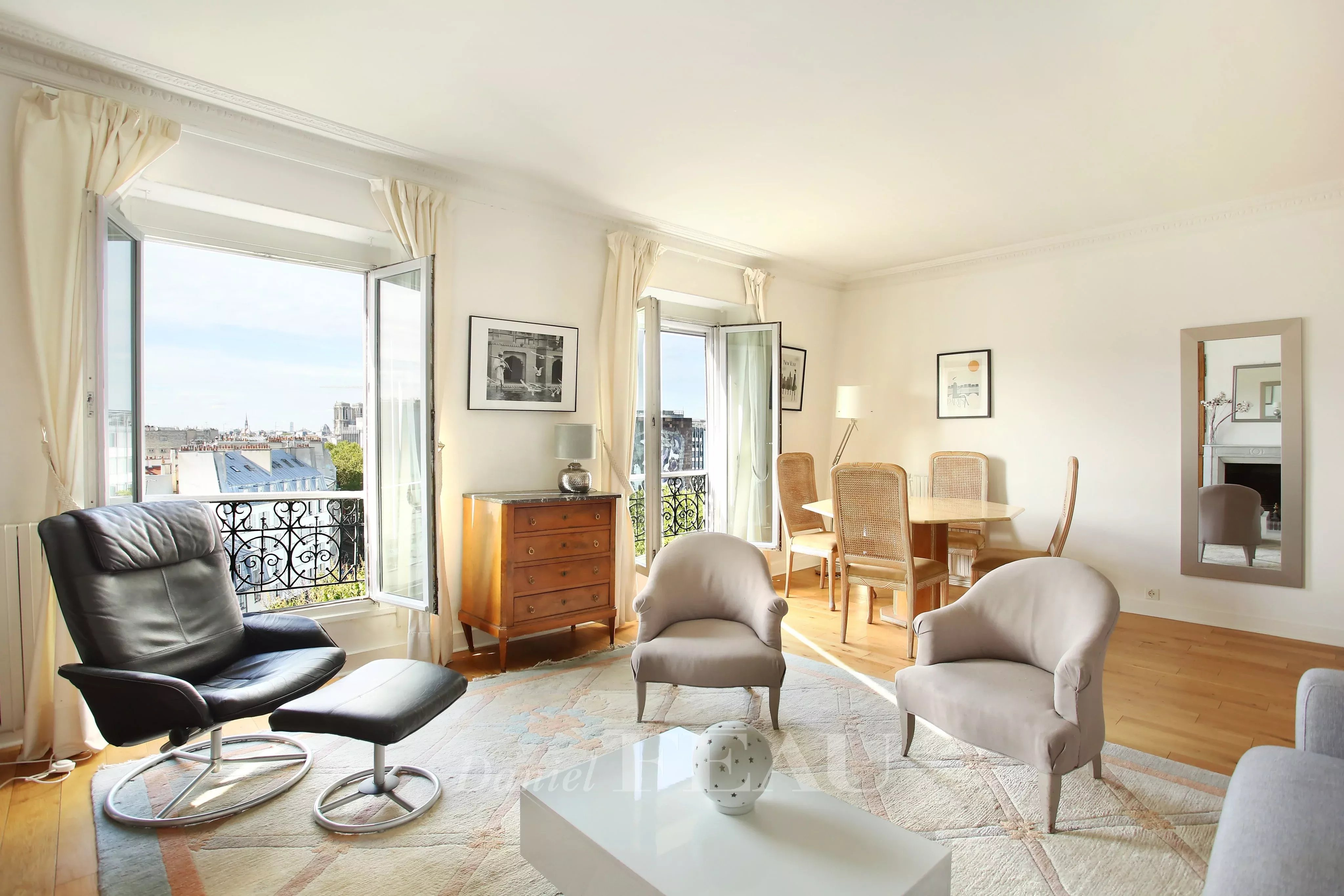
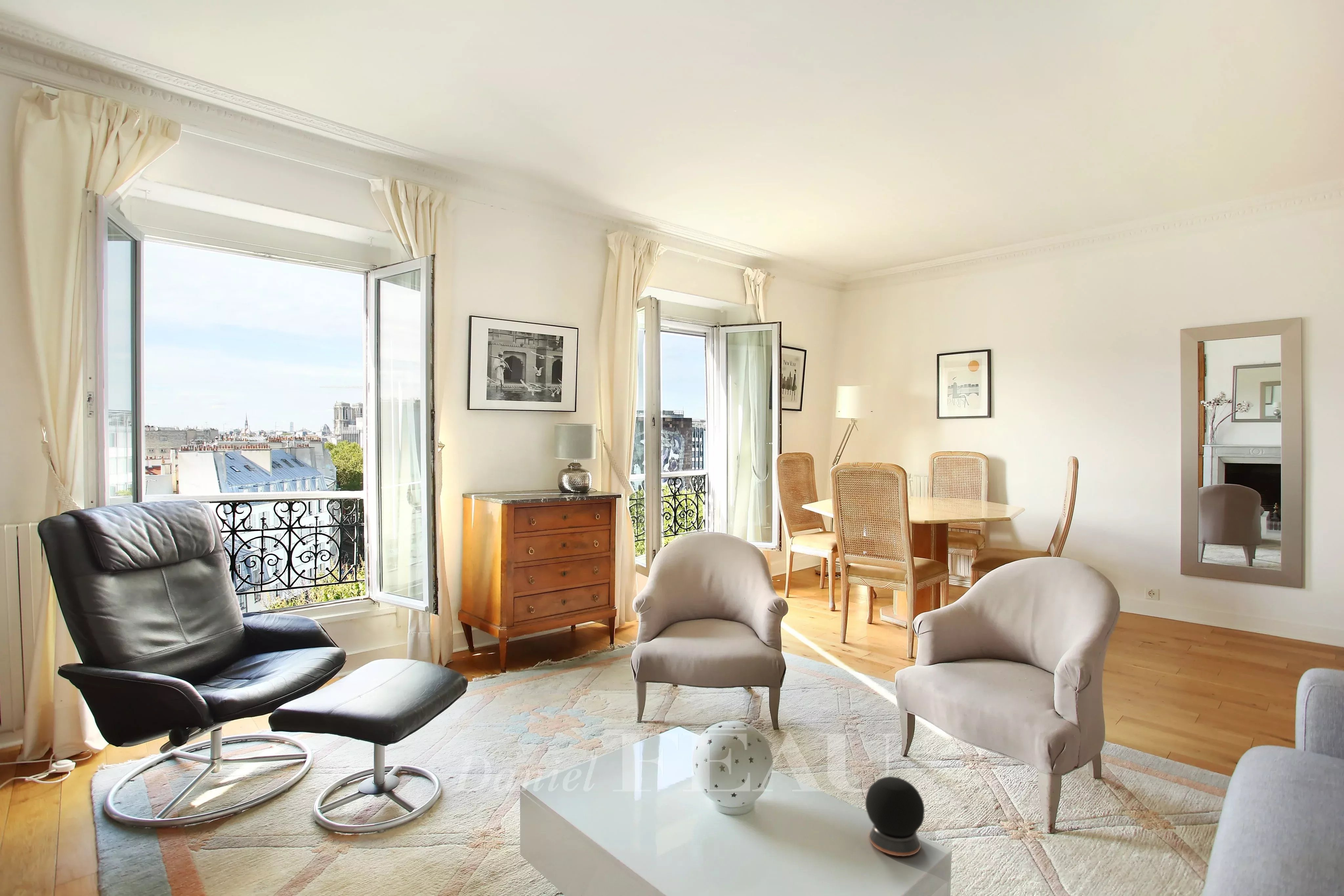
+ speaker (894, 812)
